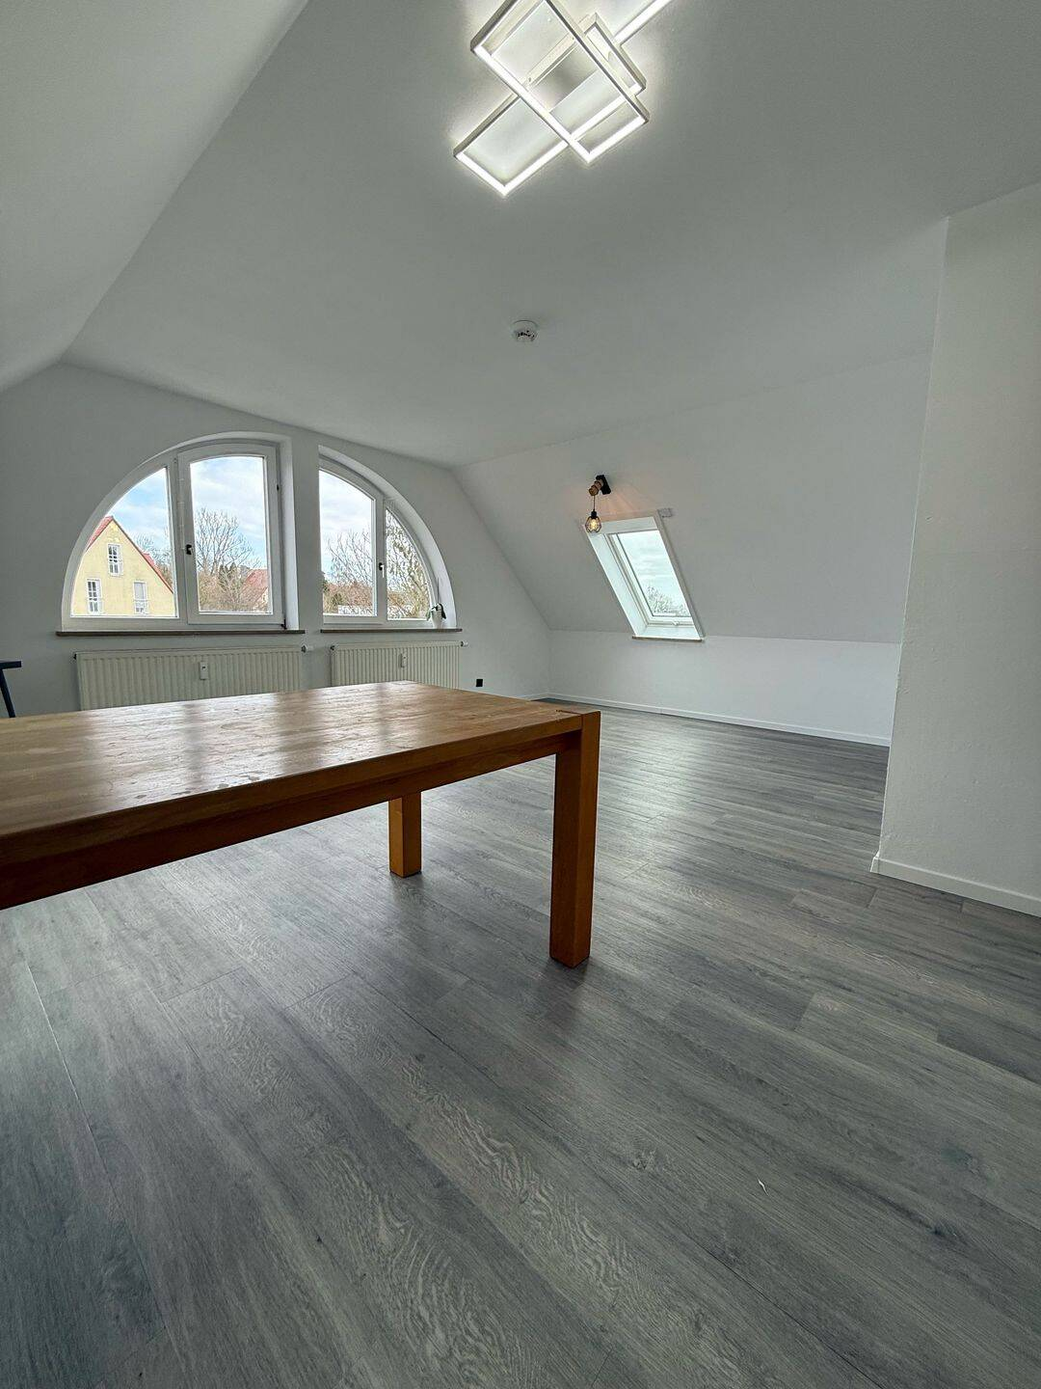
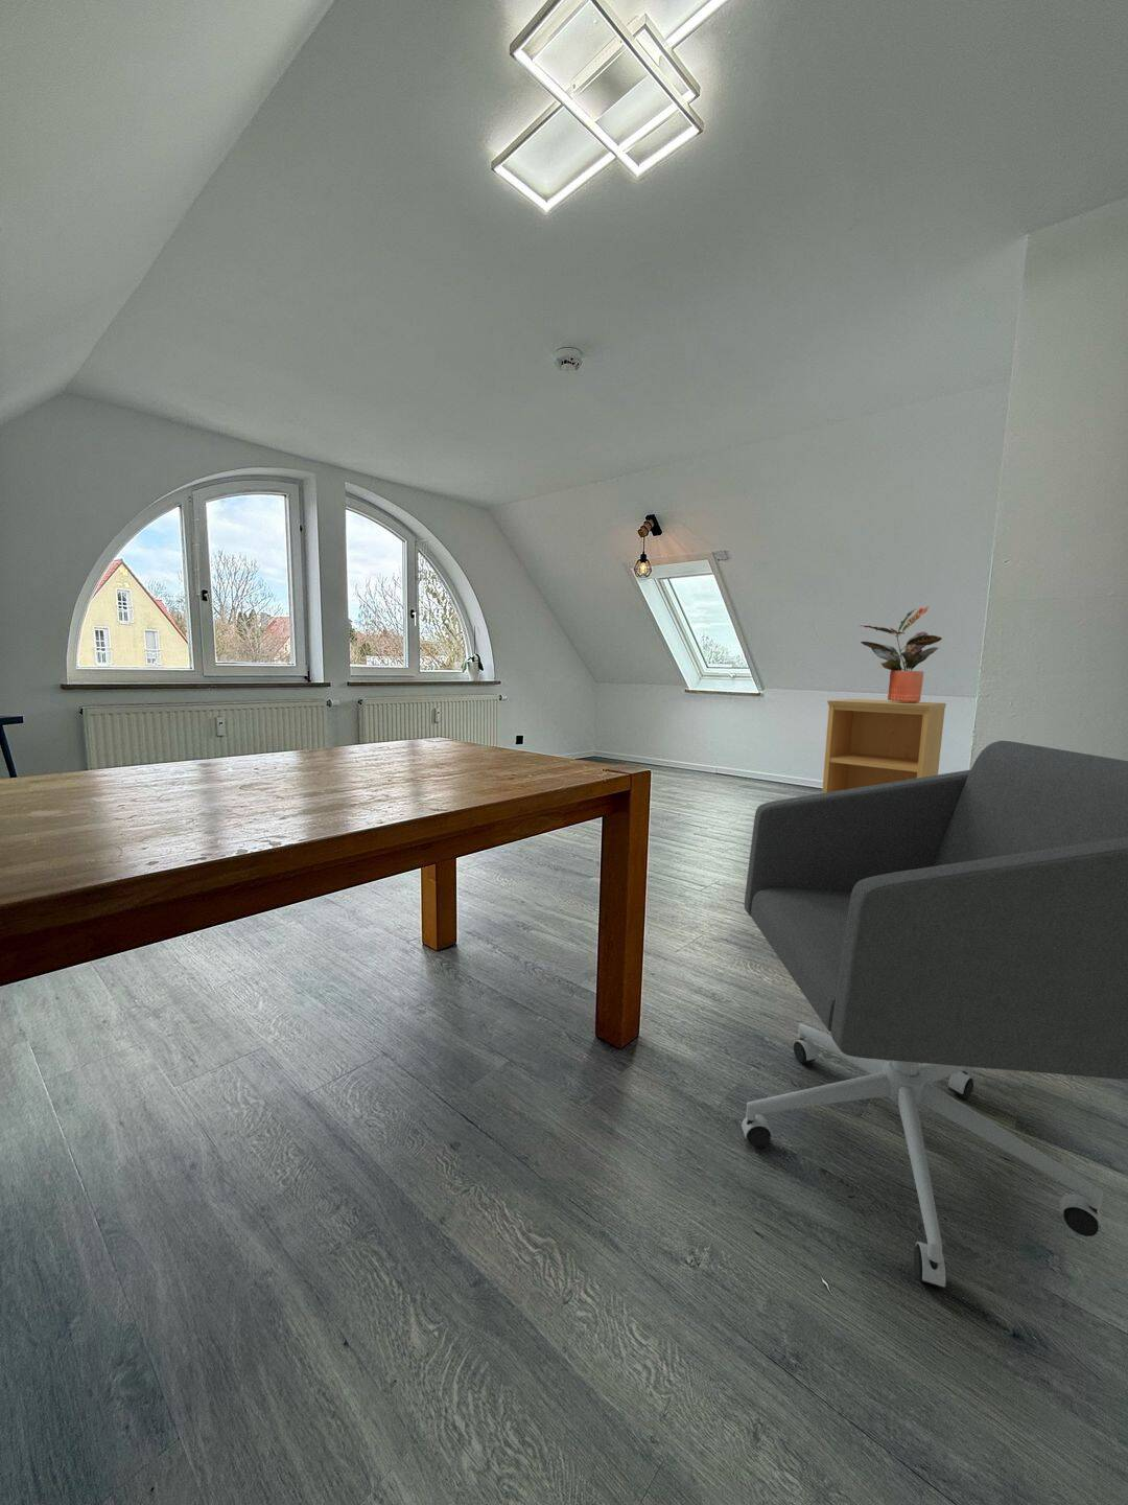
+ office chair (921, 959)
+ potted plant (897, 653)
+ bookshelf (864, 786)
